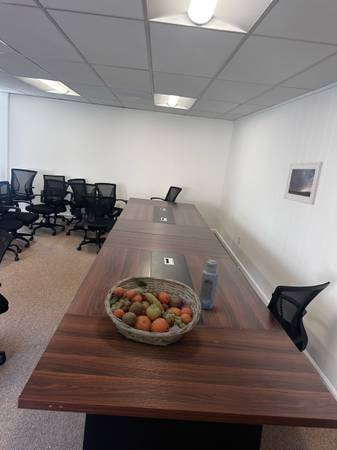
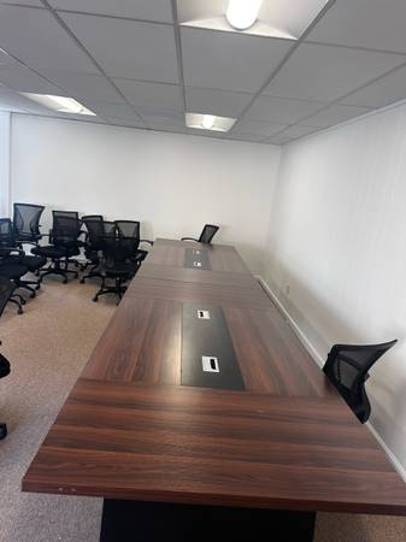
- fruit basket (152, 308)
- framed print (301, 182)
- bottle (208, 283)
